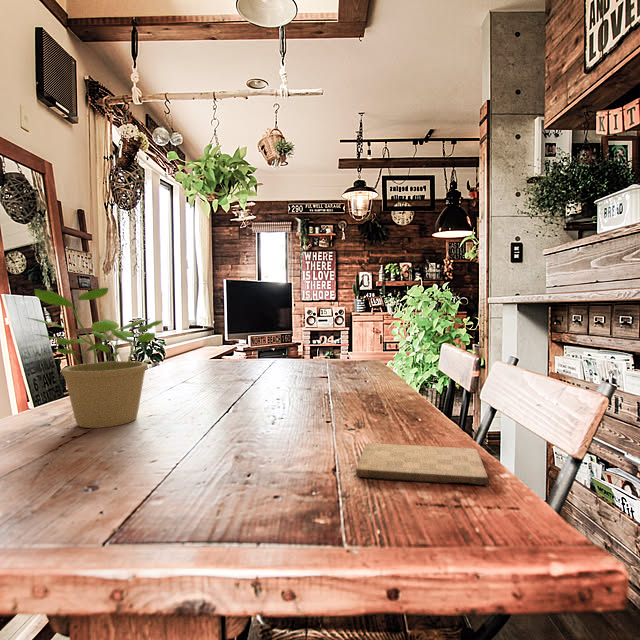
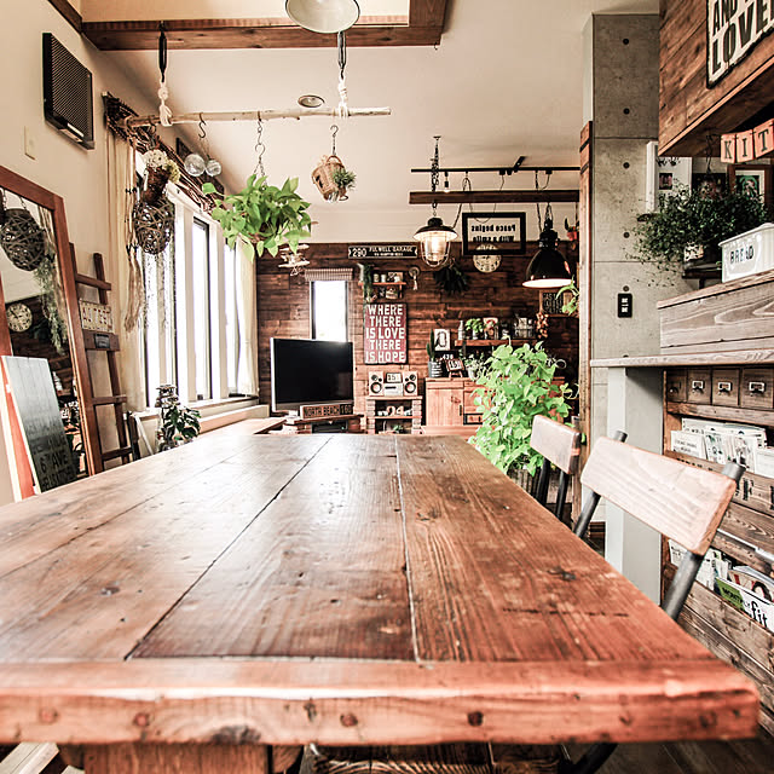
- potted plant (96, 355)
- cutting board (420, 461)
